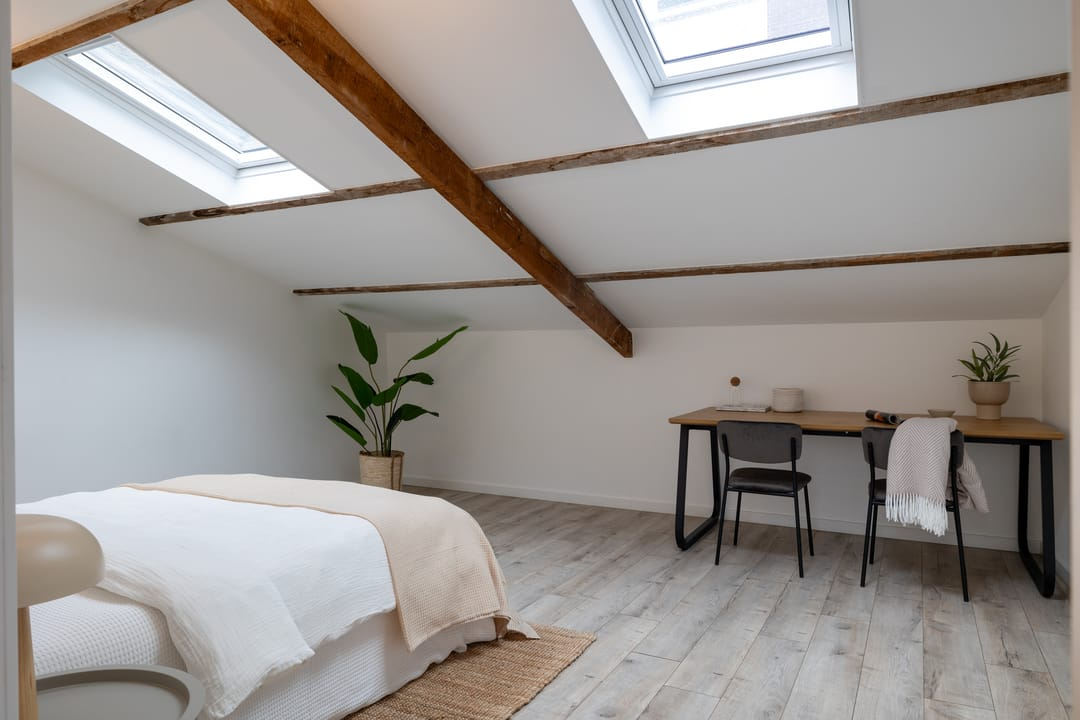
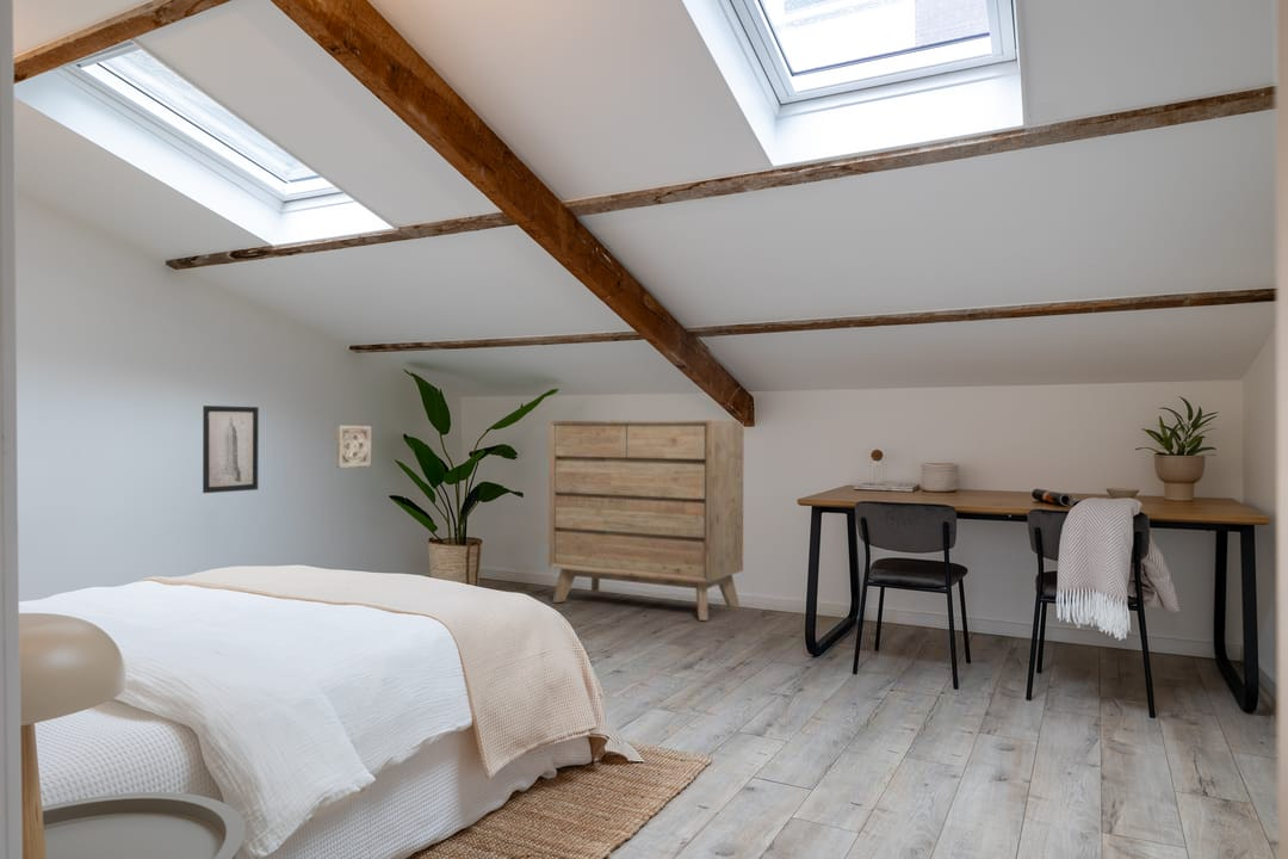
+ wall art (231, 449)
+ wall ornament (353, 446)
+ dresser (645, 512)
